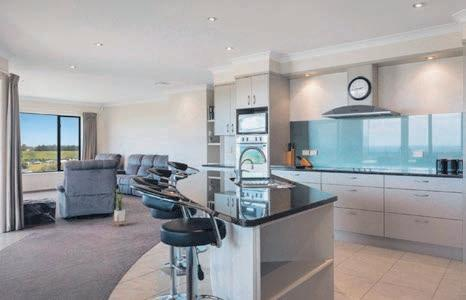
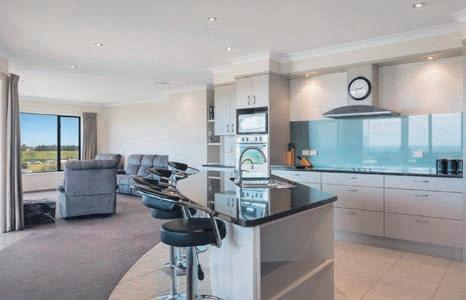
- house plant (120, 205)
